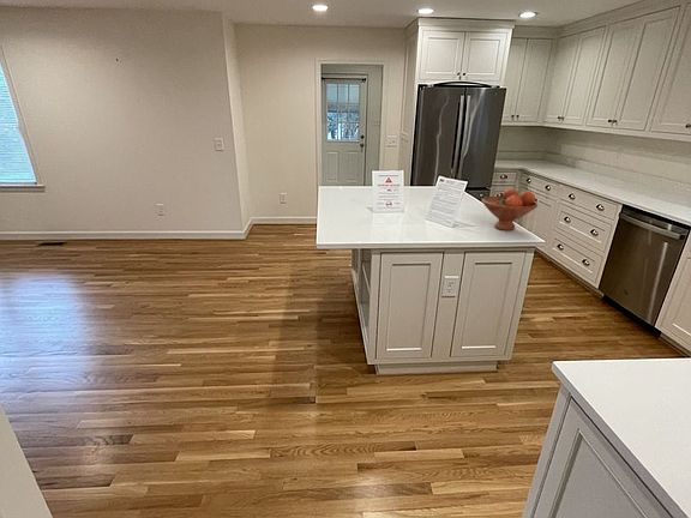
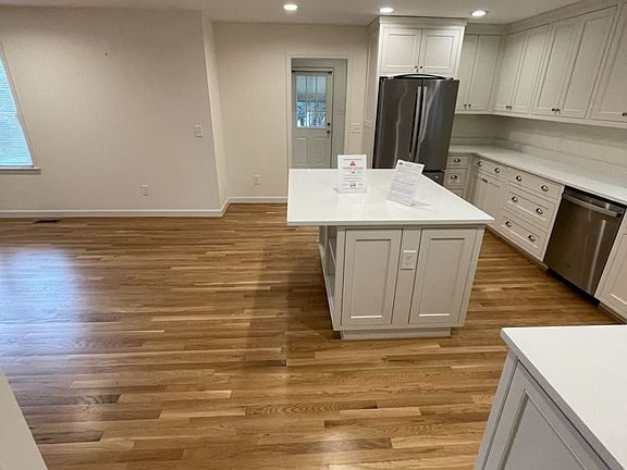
- fruit bowl (507, 209)
